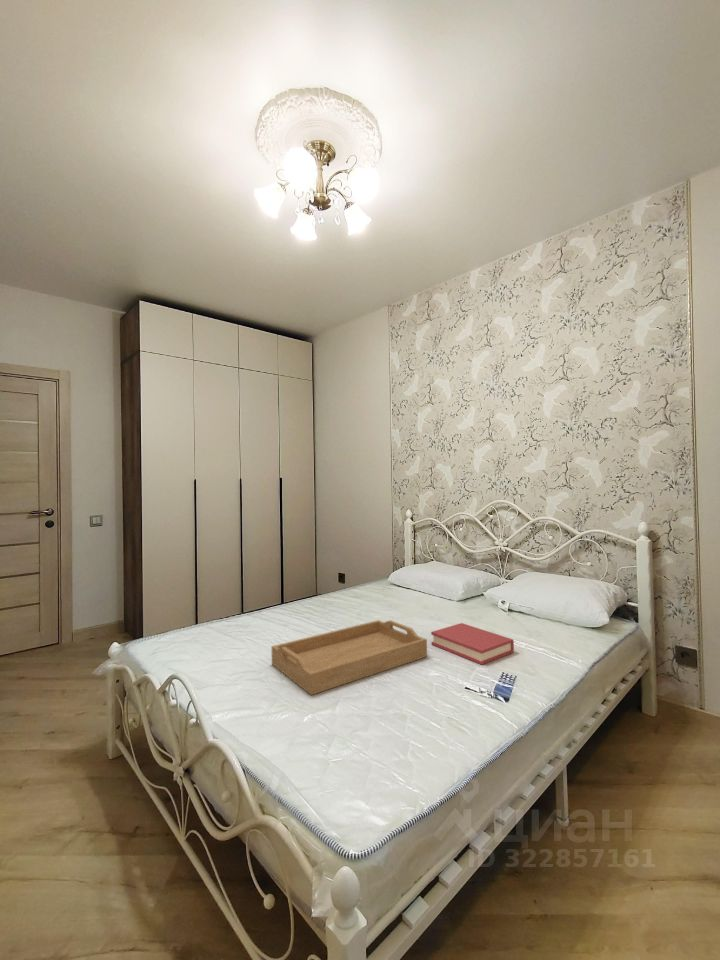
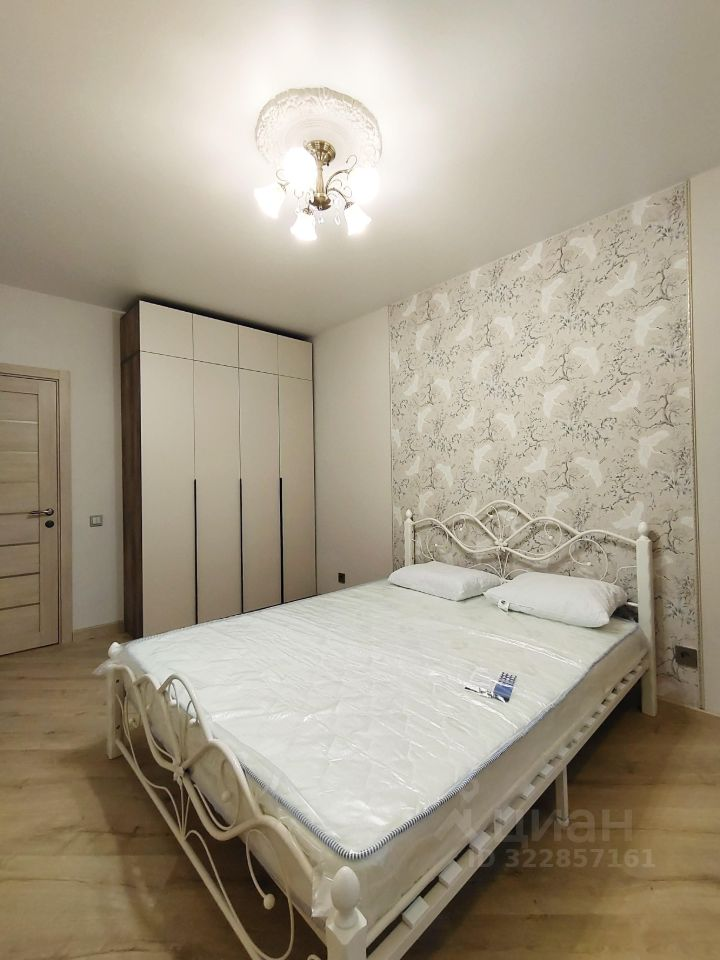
- hardback book (471, 641)
- serving tray (350, 648)
